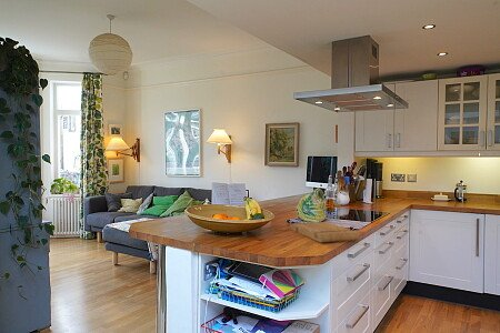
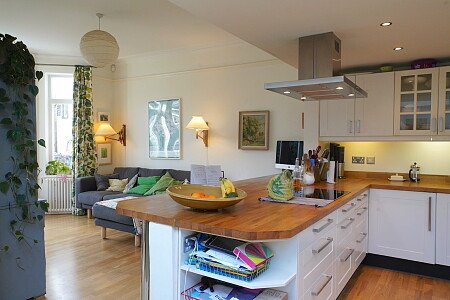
- cutting board (323, 231)
